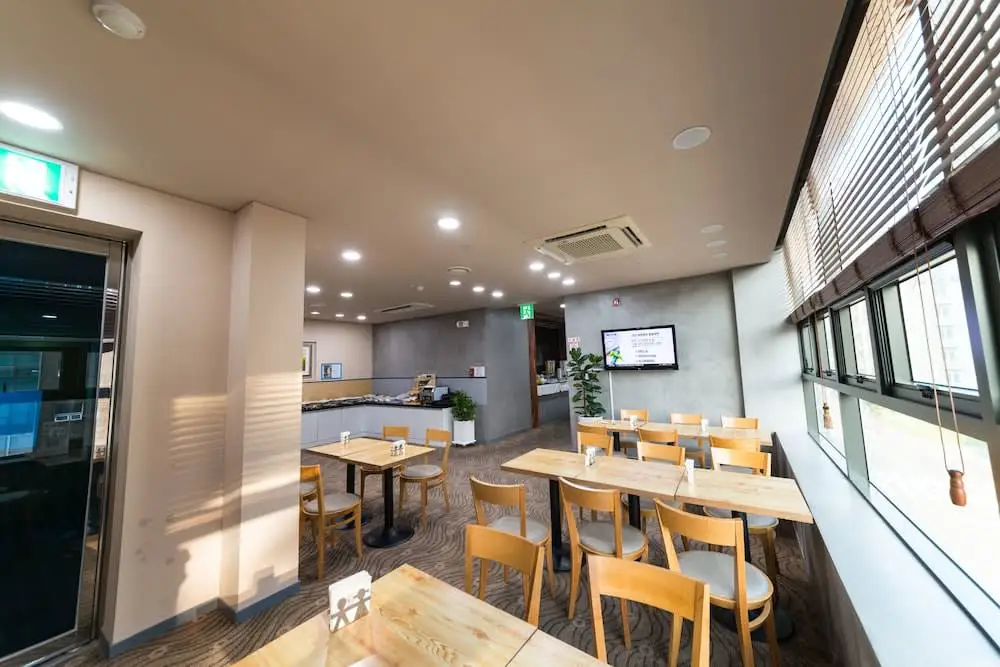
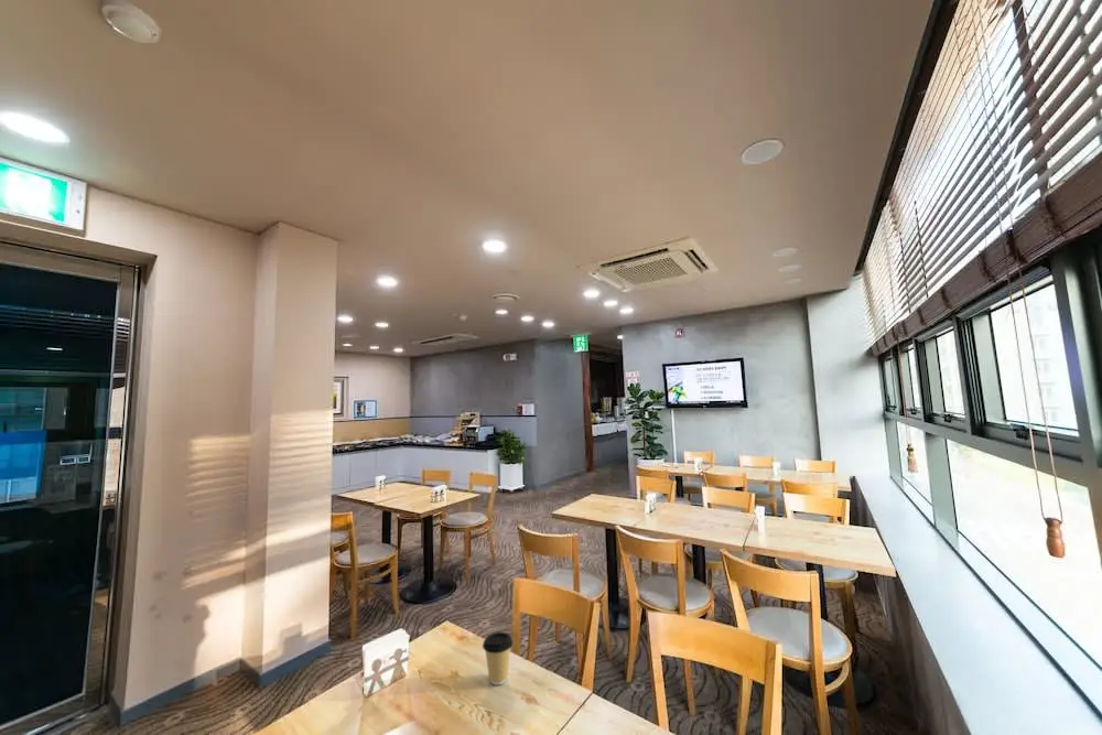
+ coffee cup (498, 658)
